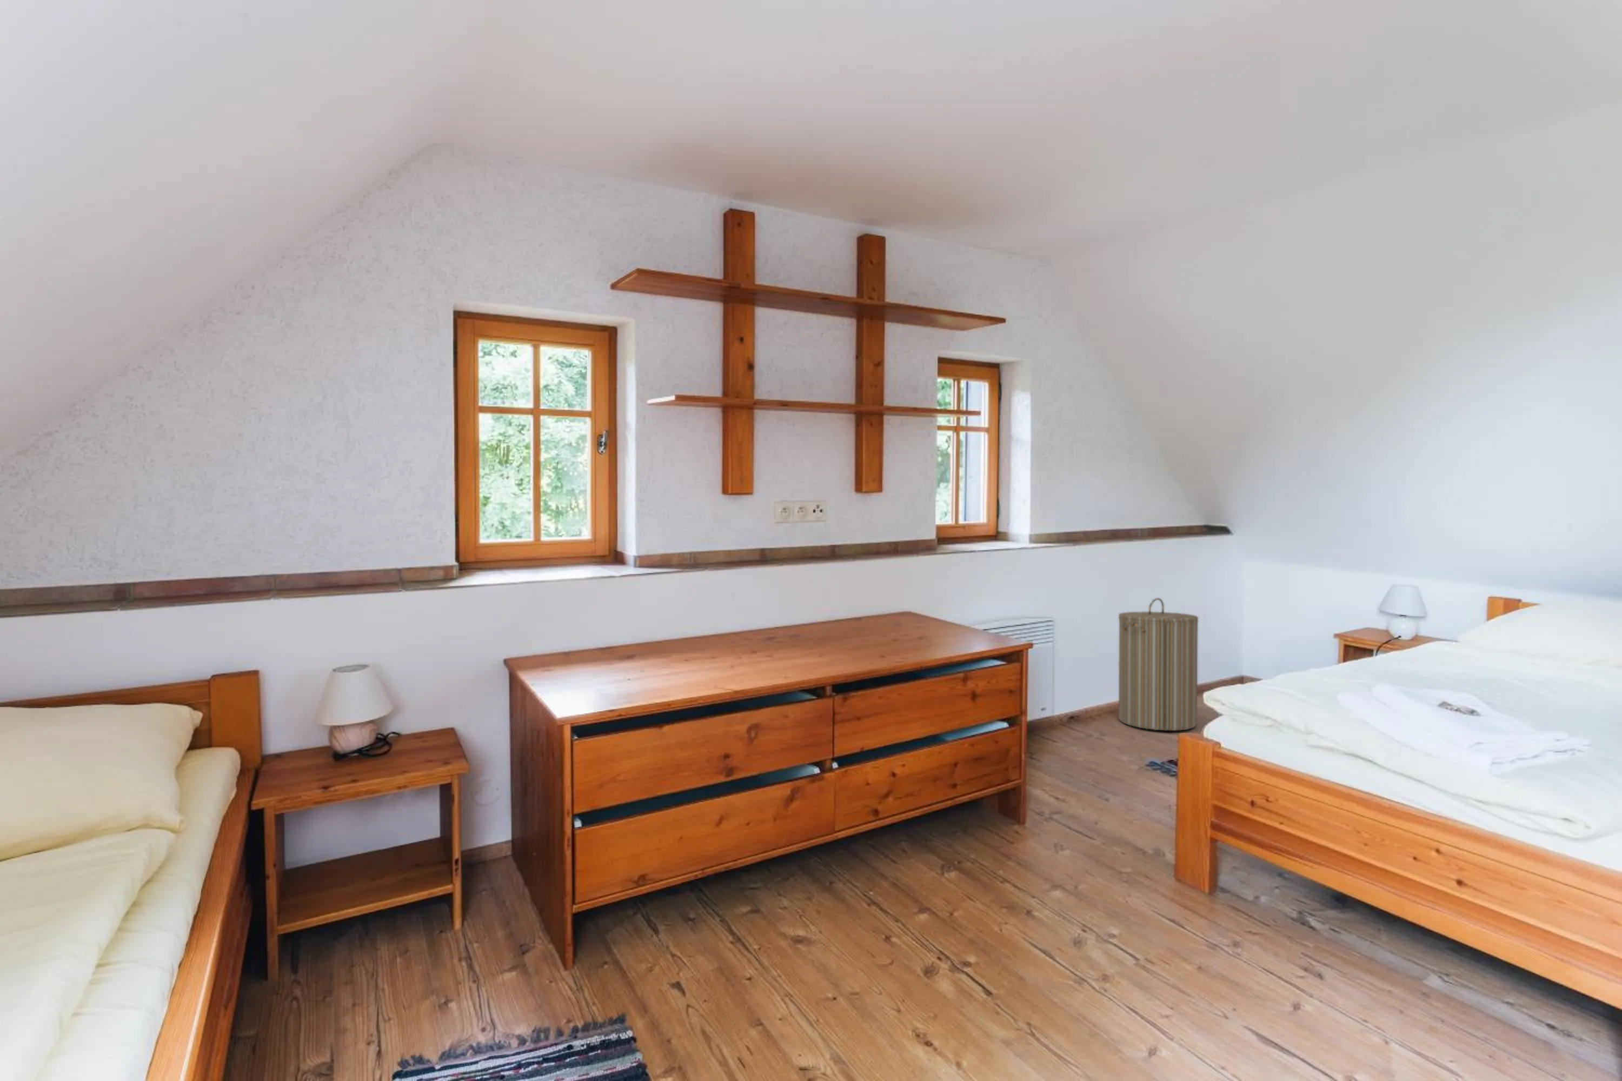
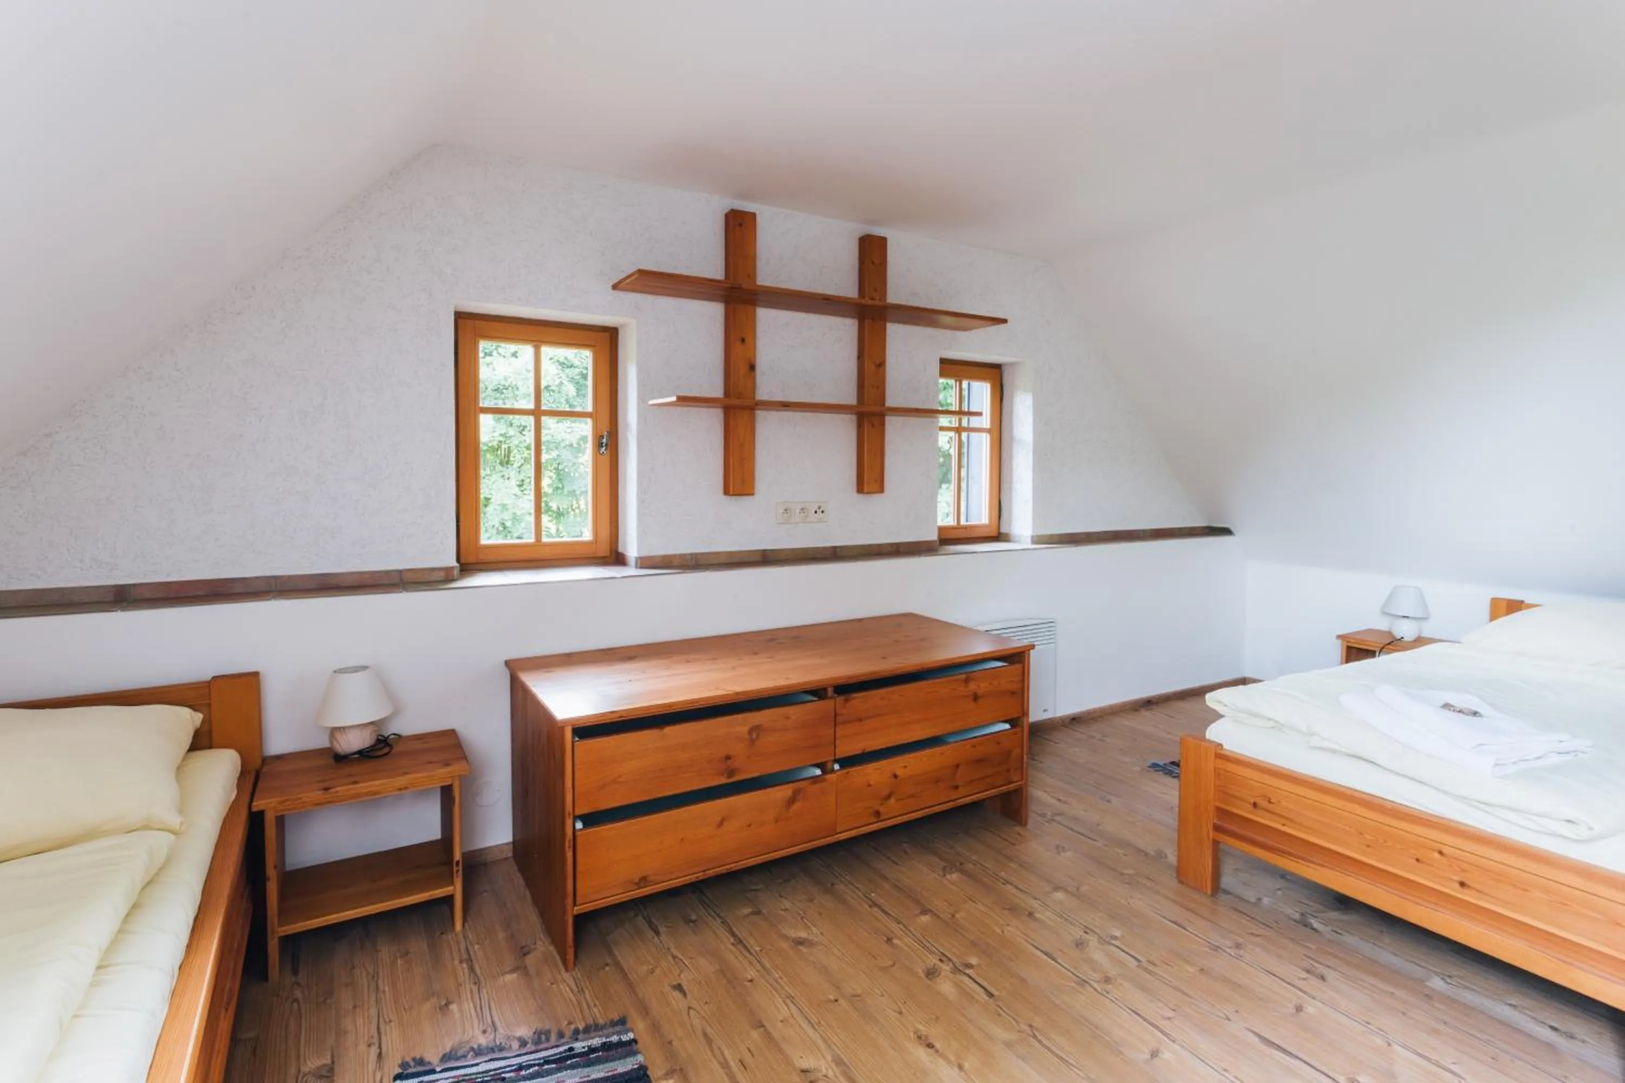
- laundry hamper (1157, 660)
